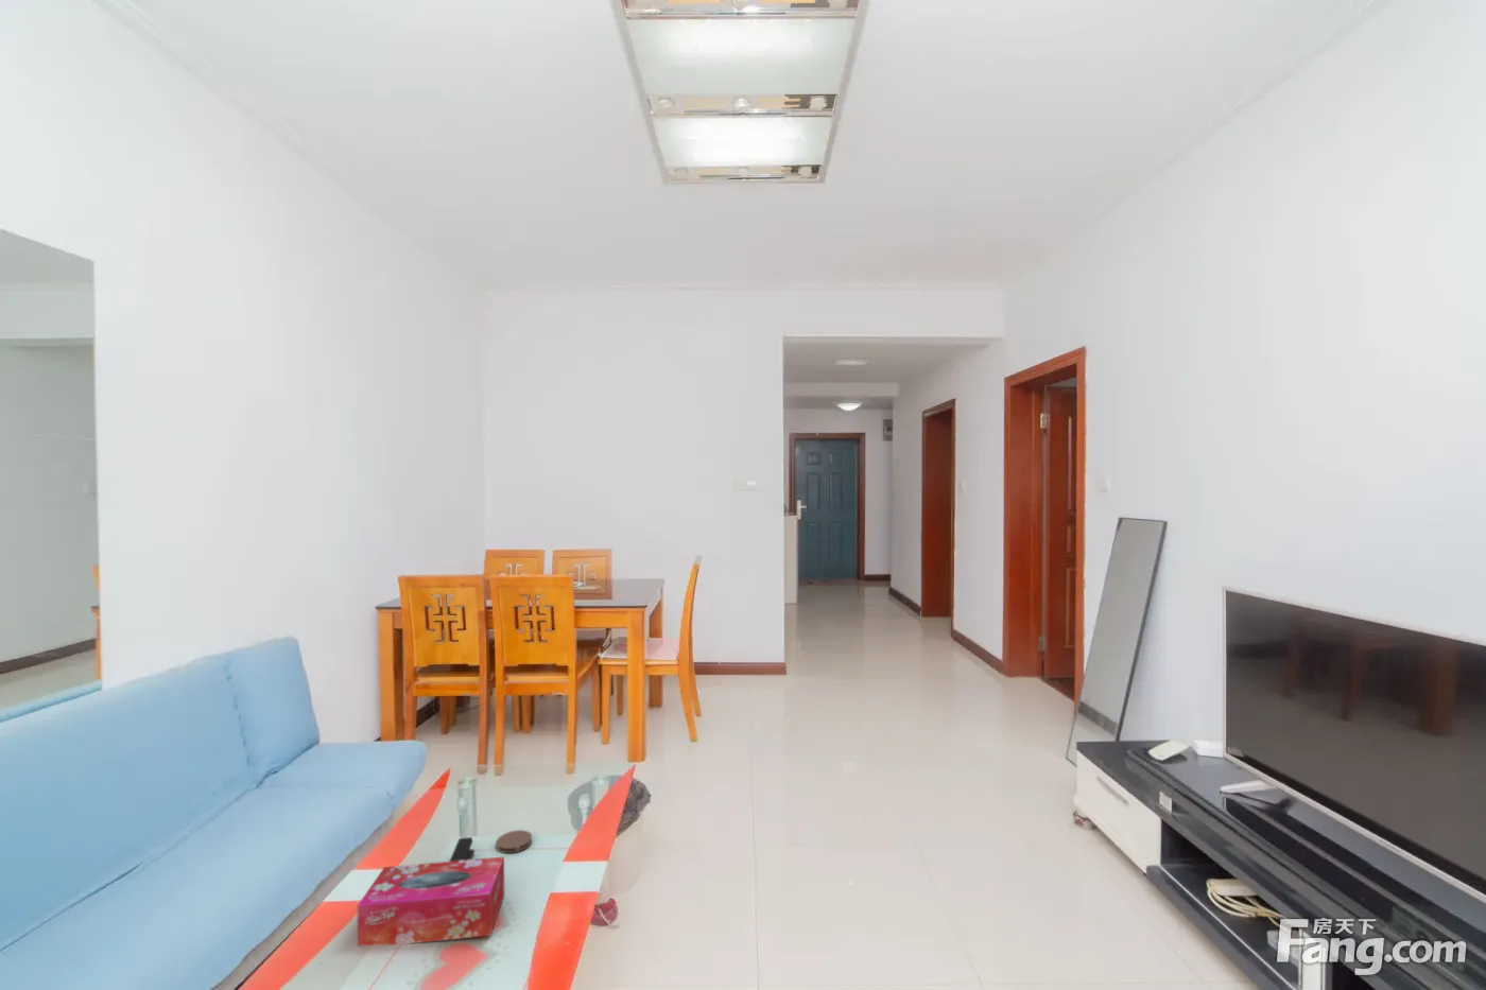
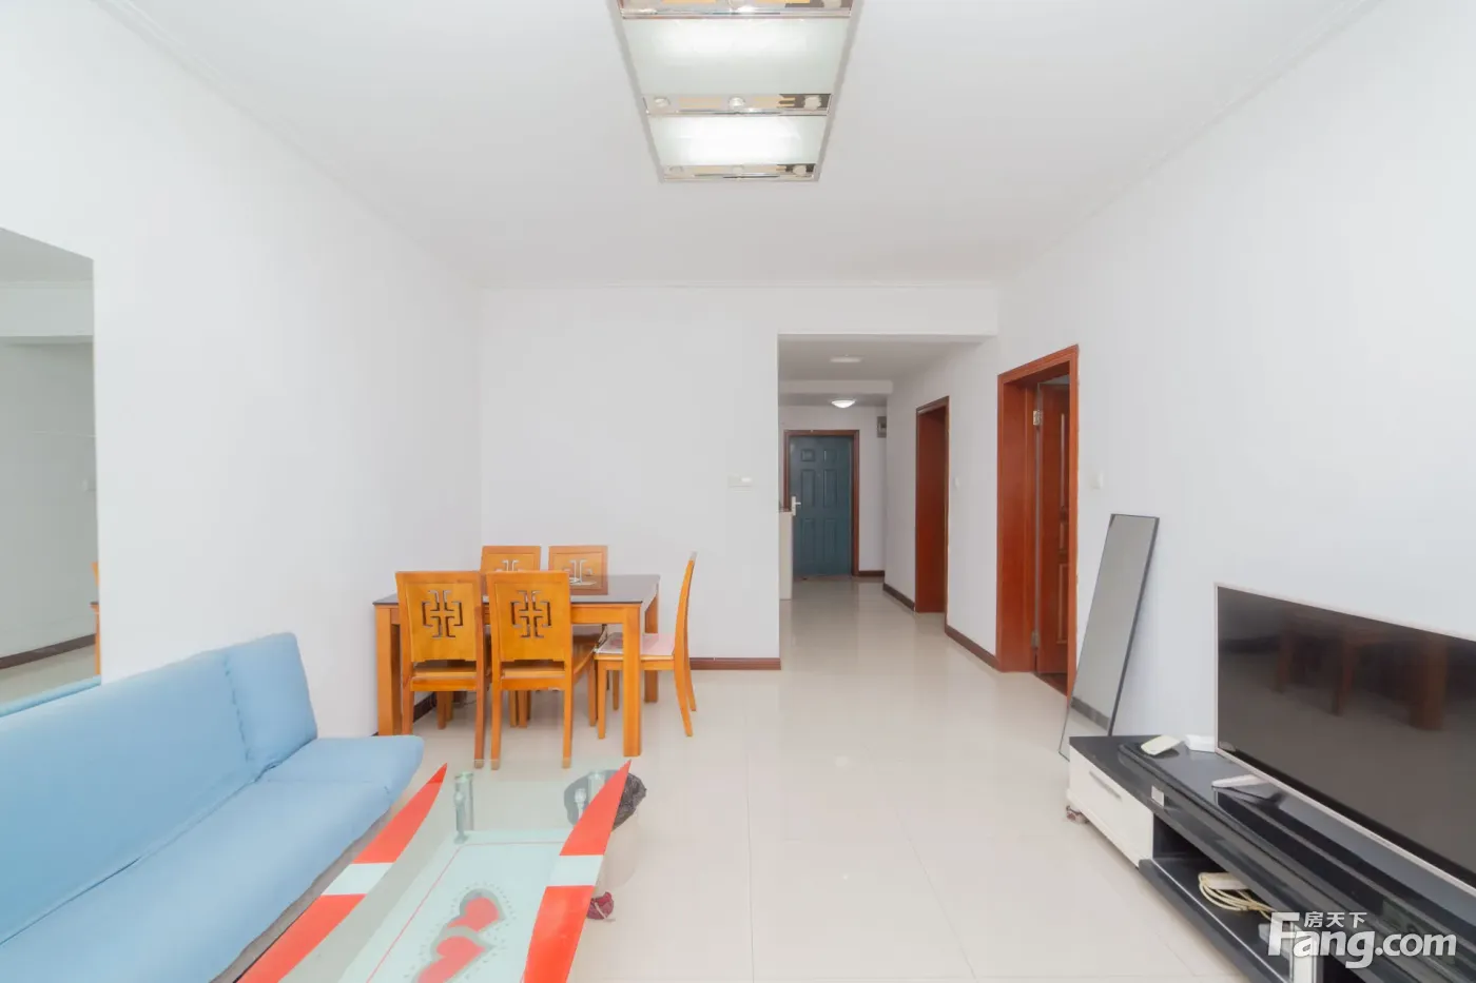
- stapler (461, 855)
- tissue box (435, 899)
- coaster (514, 841)
